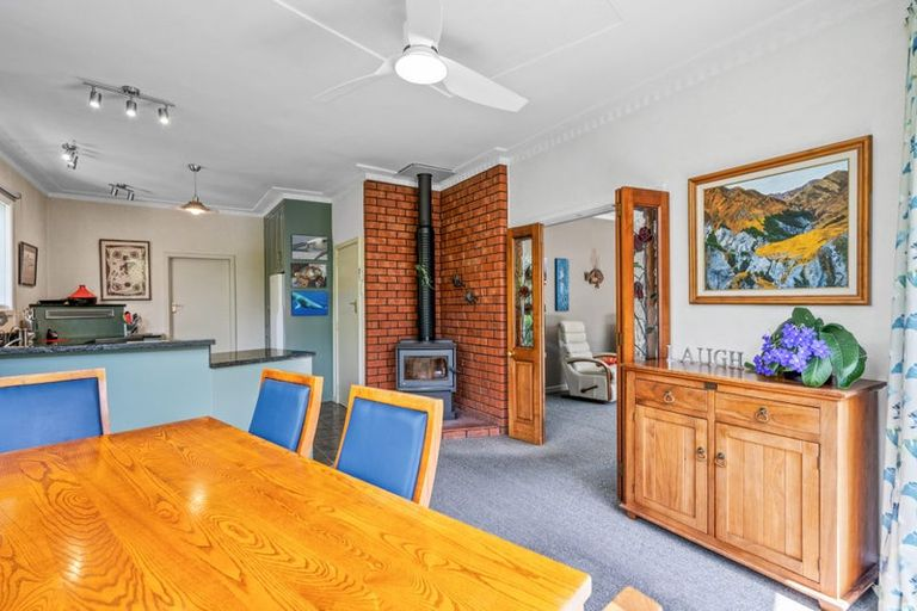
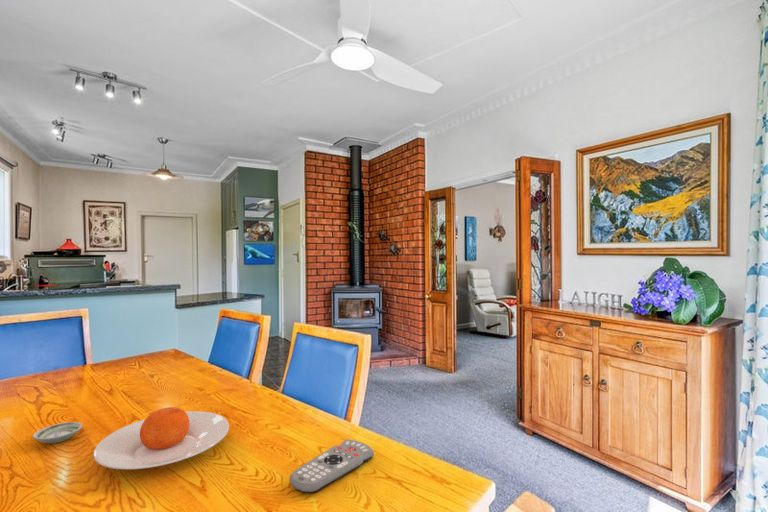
+ saucer (58, 434)
+ plate (166, 431)
+ remote control (332, 465)
